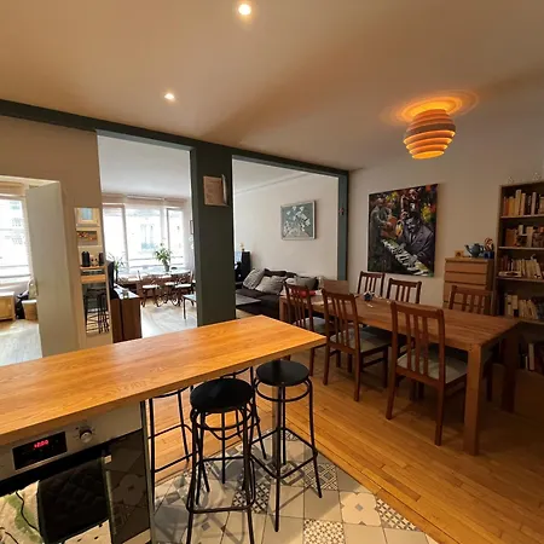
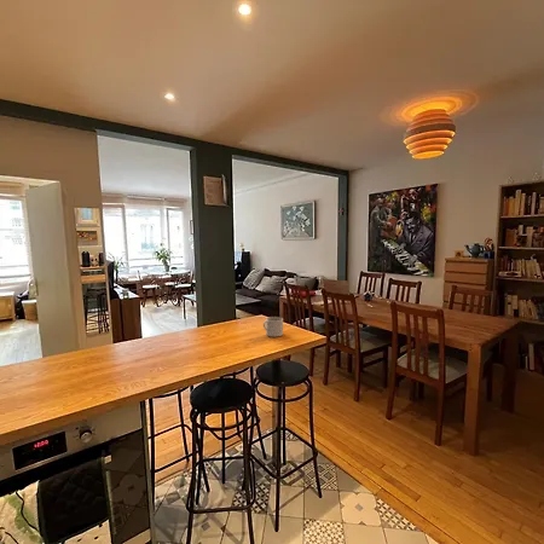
+ mug (272, 326)
